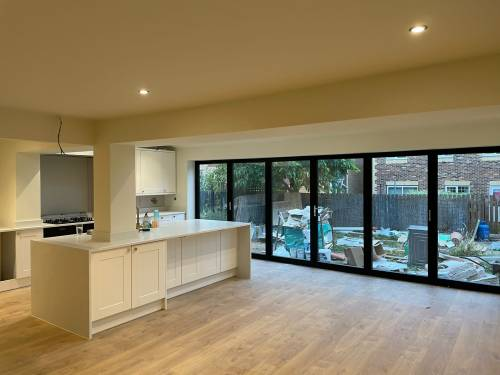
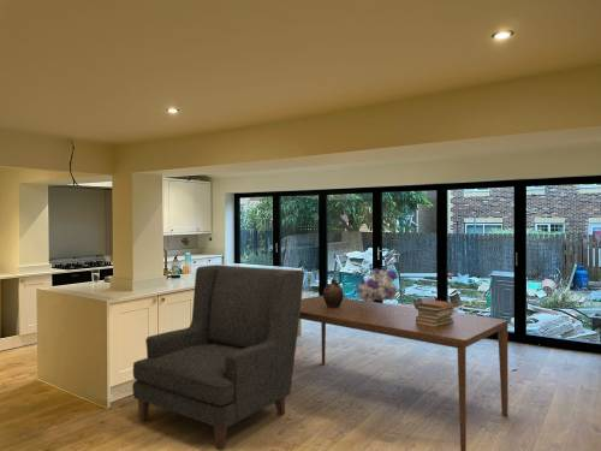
+ dining table (380, 333)
+ ceramic jug (333, 292)
+ chair (220, 342)
+ book stack (435, 311)
+ bouquet (380, 286)
